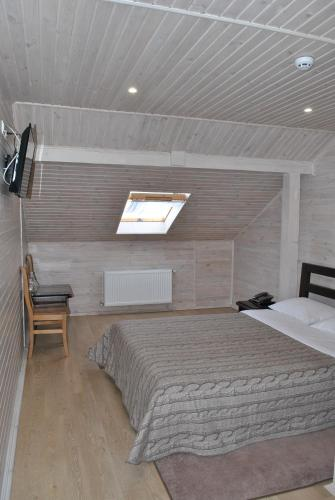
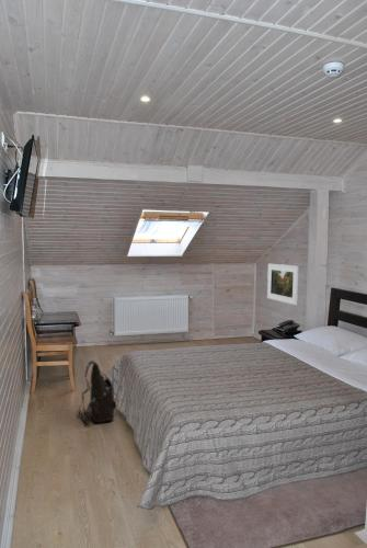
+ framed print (282, 283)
+ shoulder bag (98, 391)
